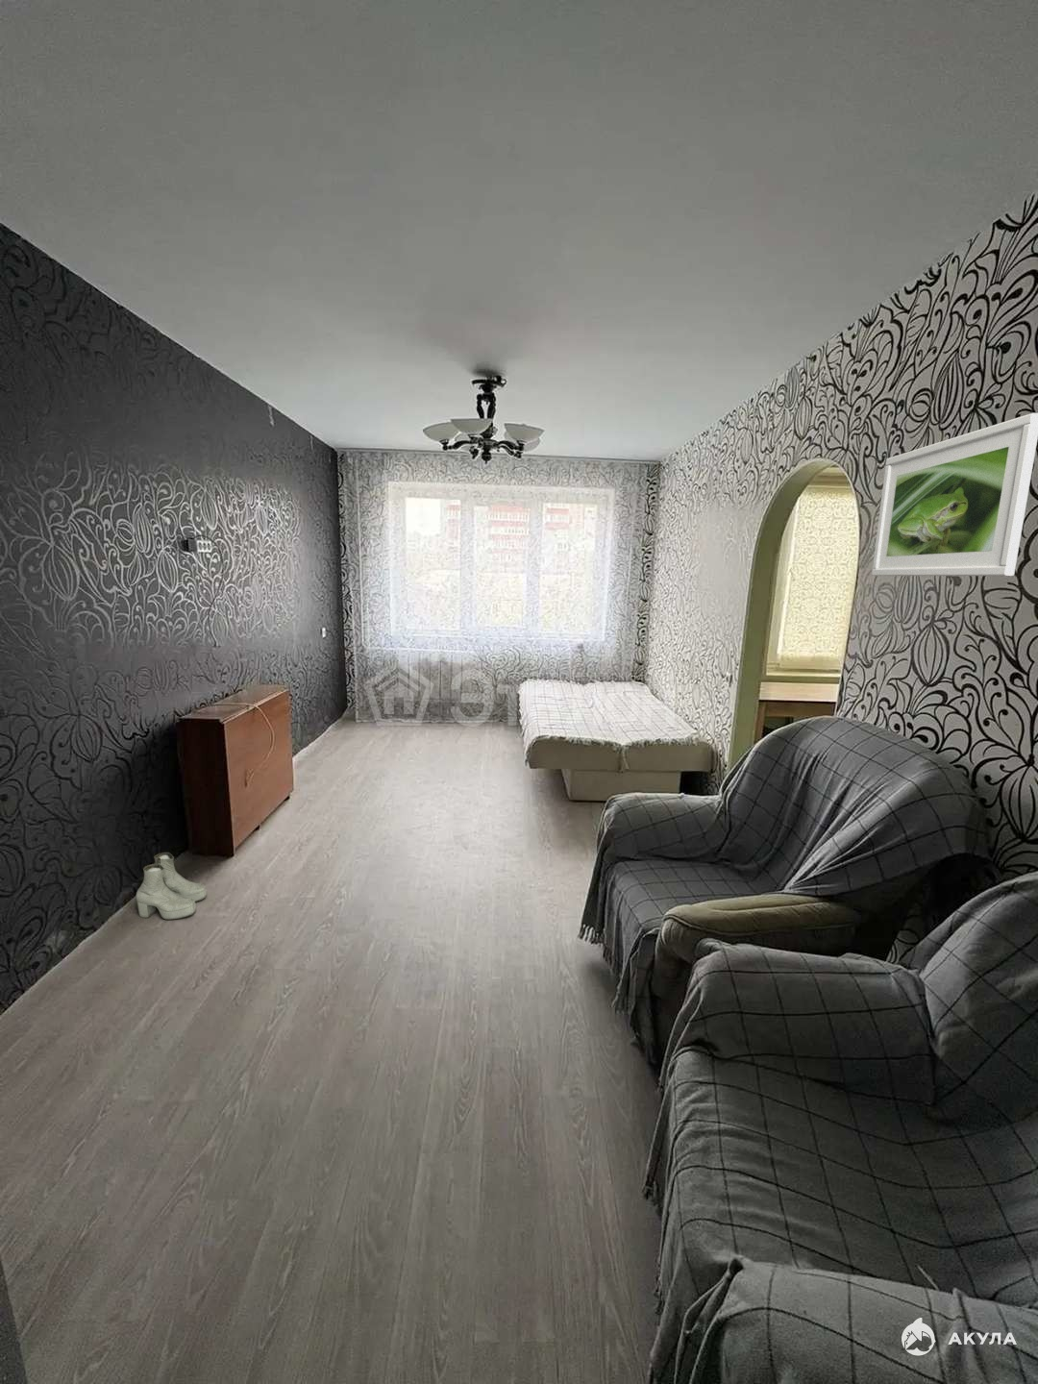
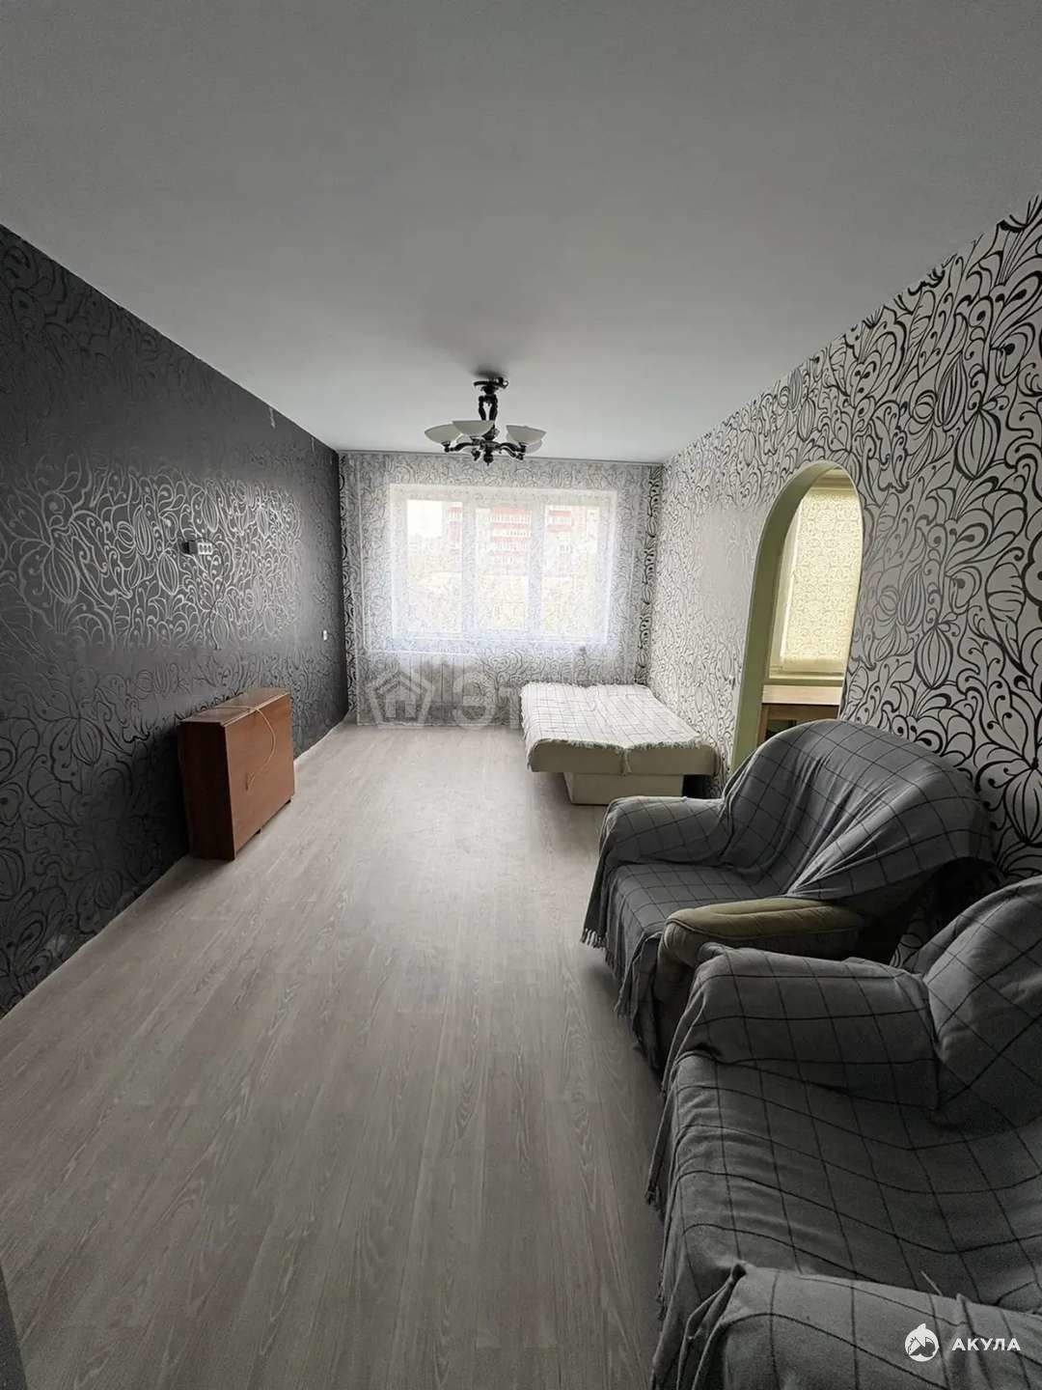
- boots (171, 884)
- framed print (941, 509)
